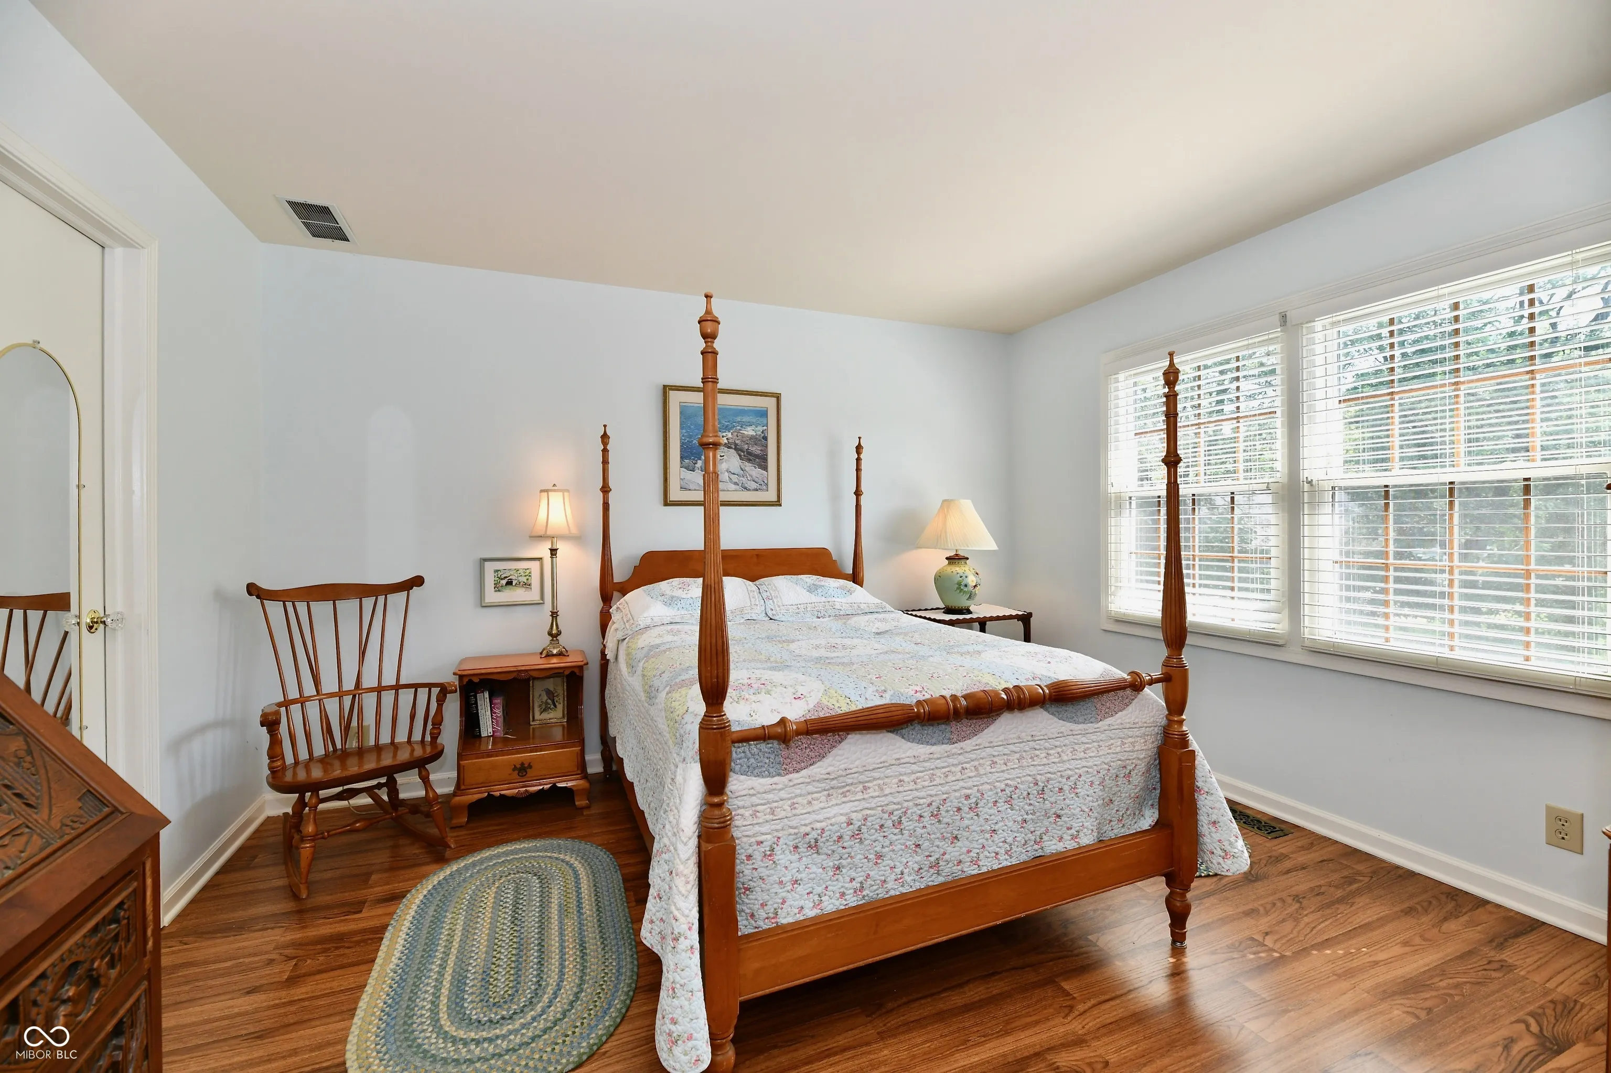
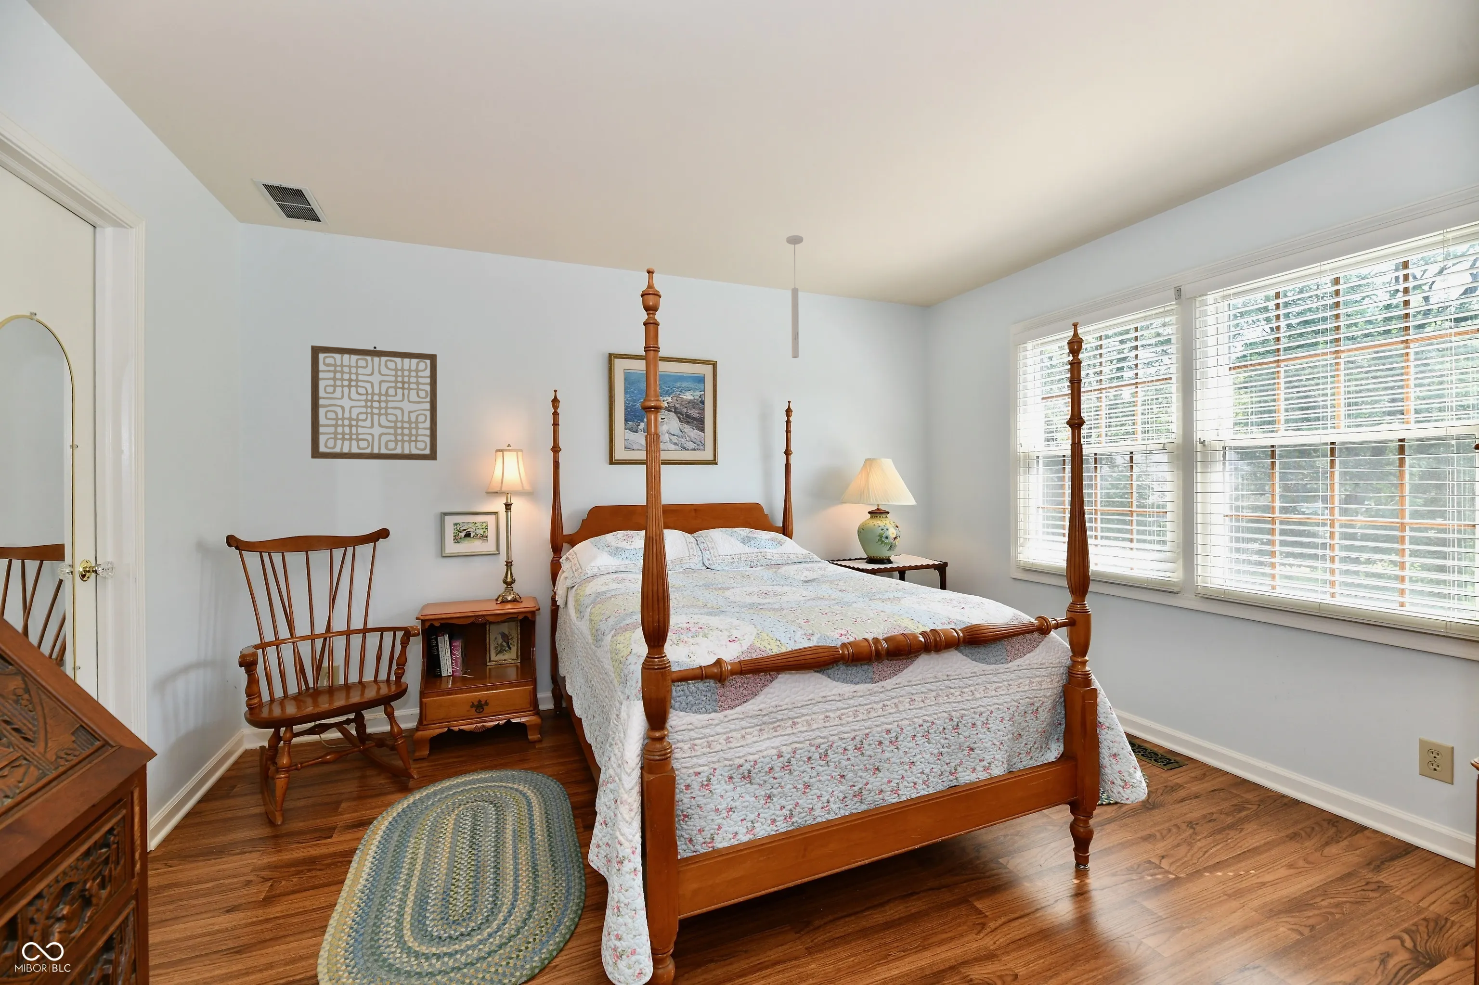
+ ceiling light (795, 298)
+ wall art (376, 401)
